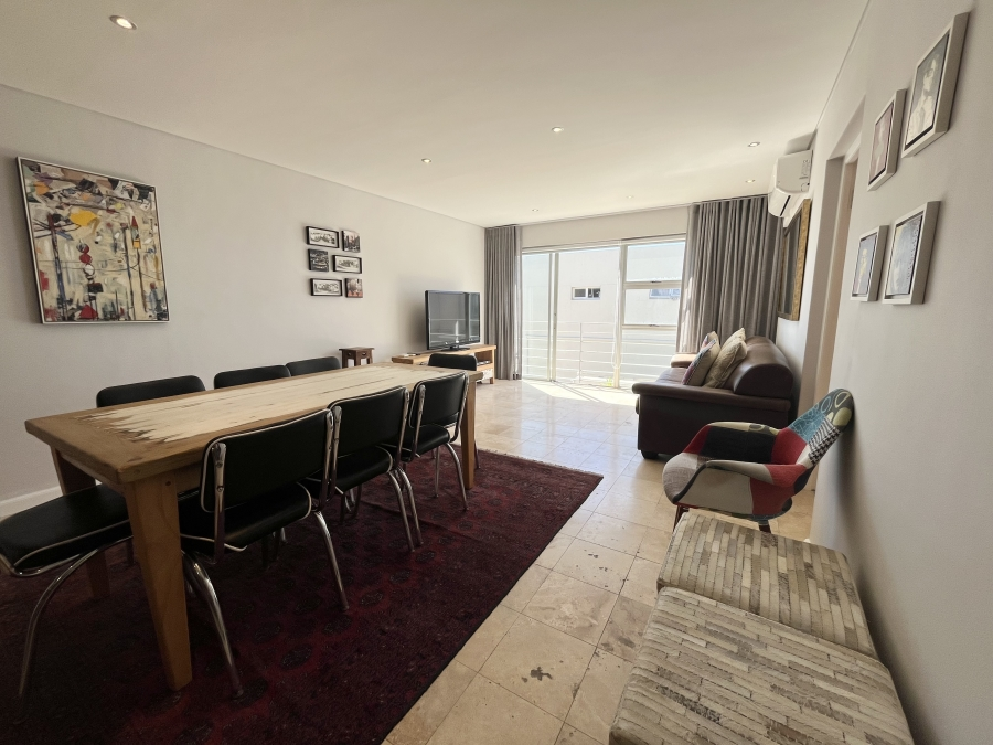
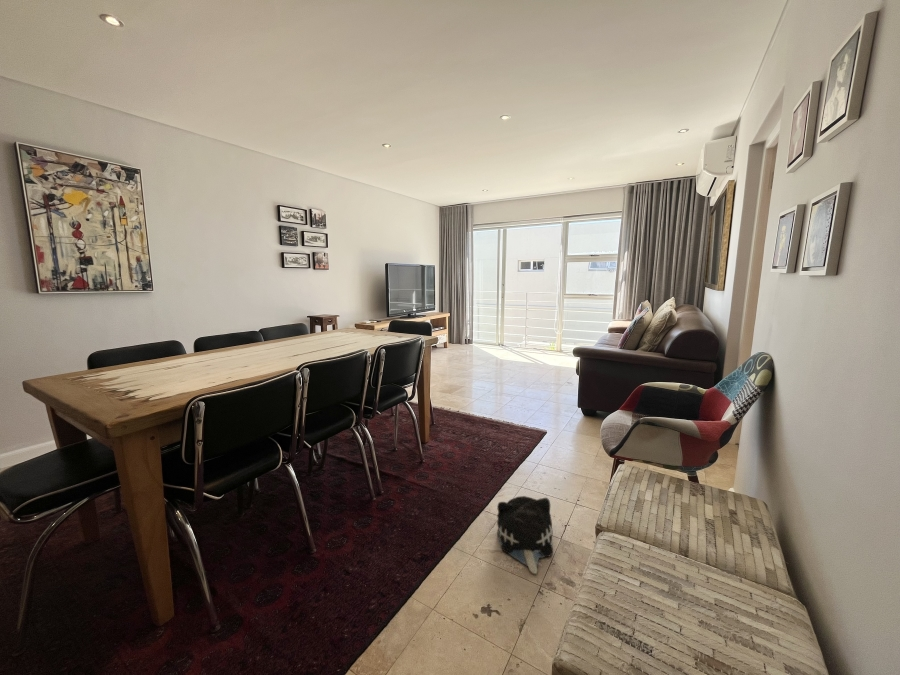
+ plush toy (528, 526)
